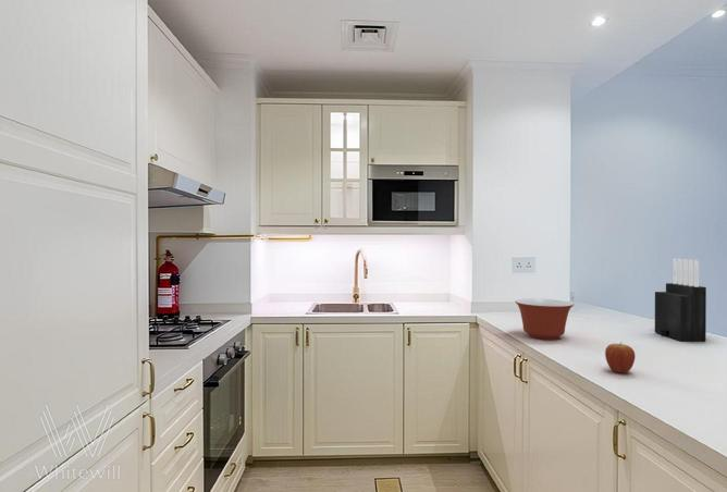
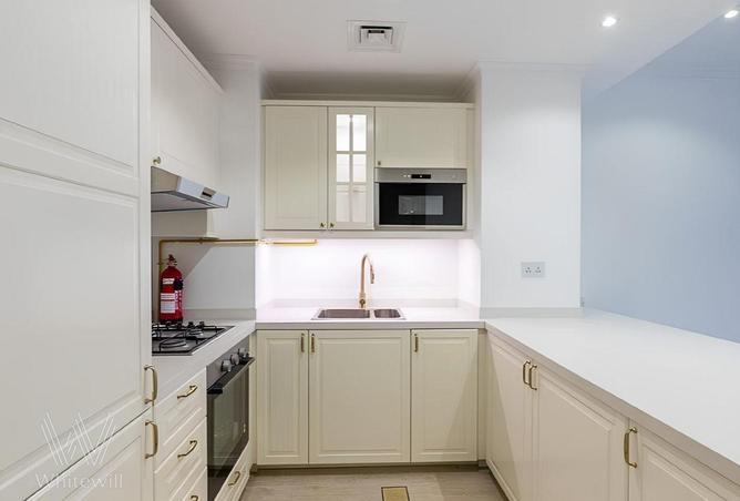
- fruit (619, 356)
- mixing bowl (543, 319)
- knife block (676, 297)
